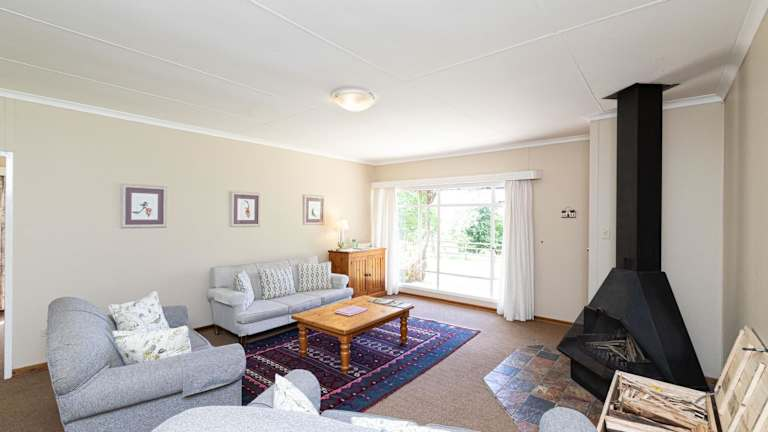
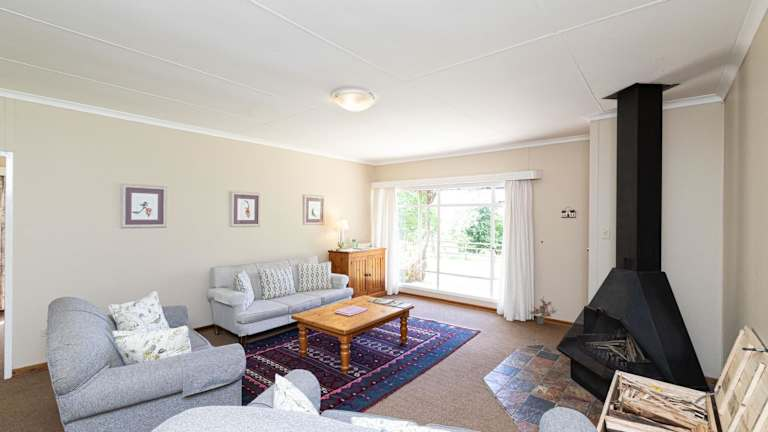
+ potted plant (542, 309)
